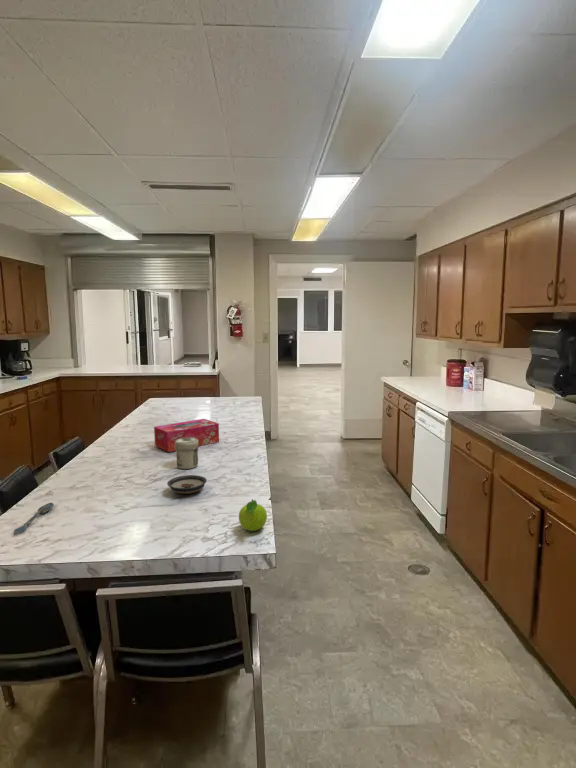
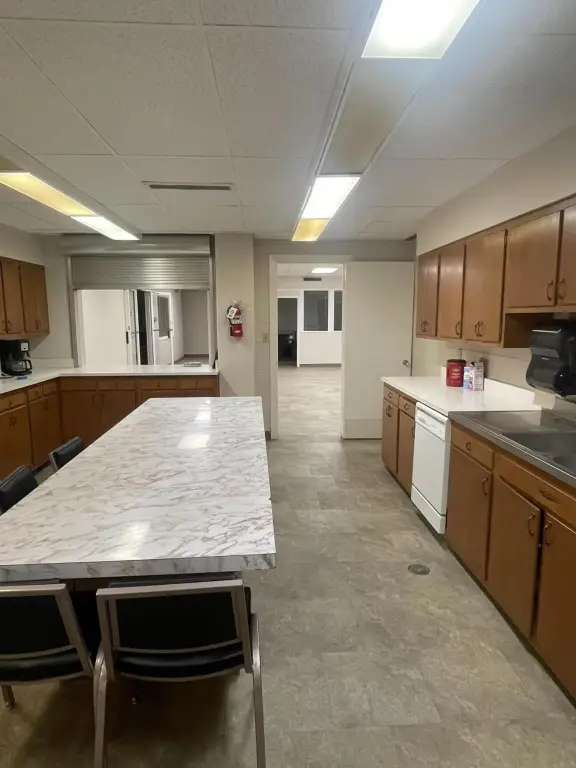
- jar (187, 453)
- tissue box (187, 434)
- saucer (187, 485)
- fruit (252, 515)
- spoon (34, 517)
